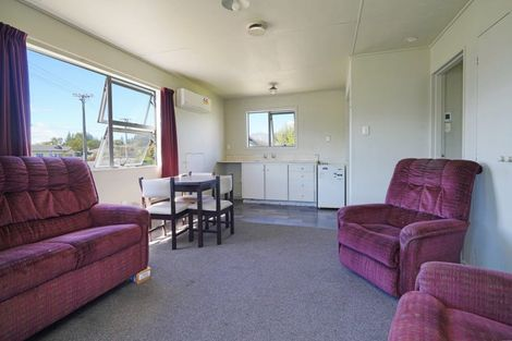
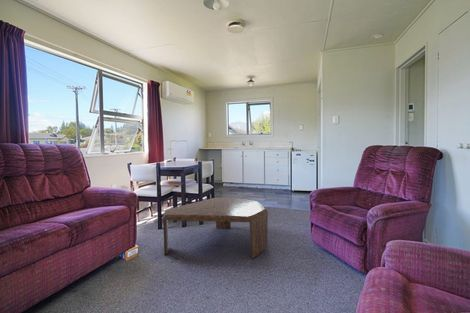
+ coffee table (216, 225)
